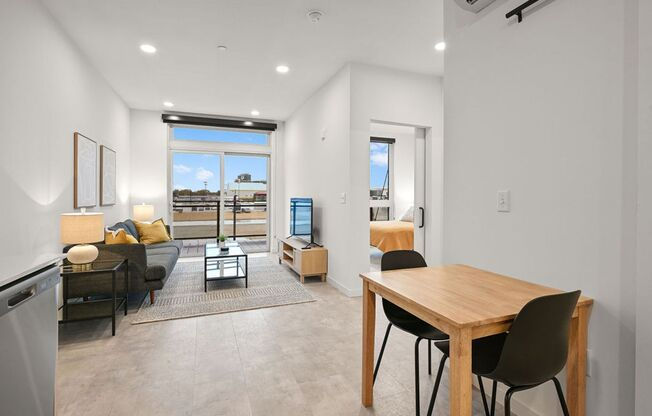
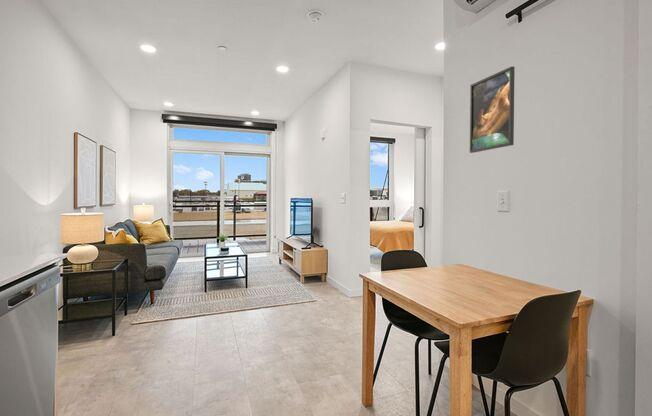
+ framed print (490, 112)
